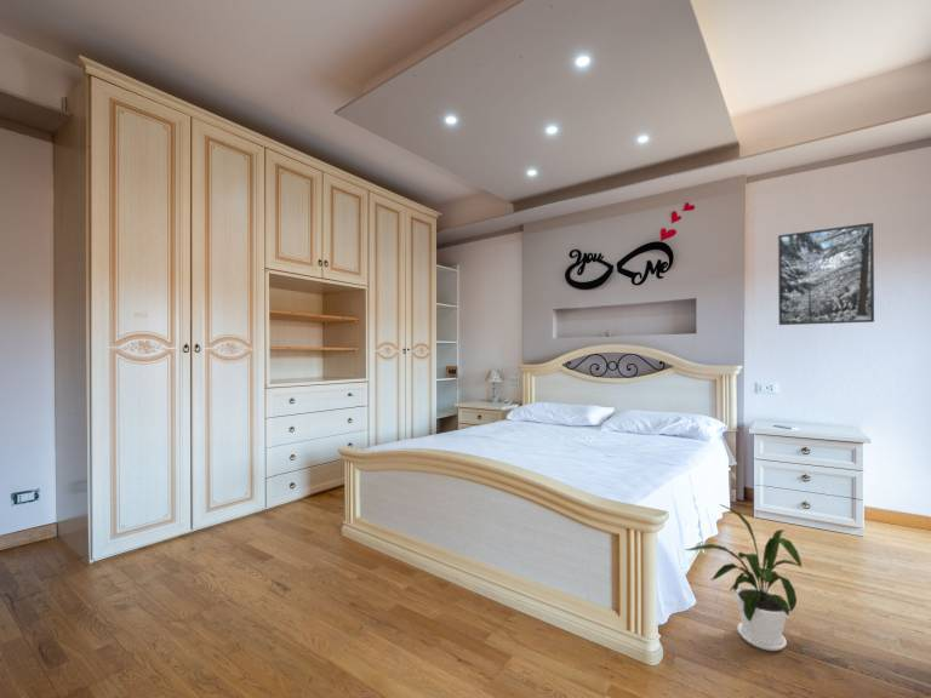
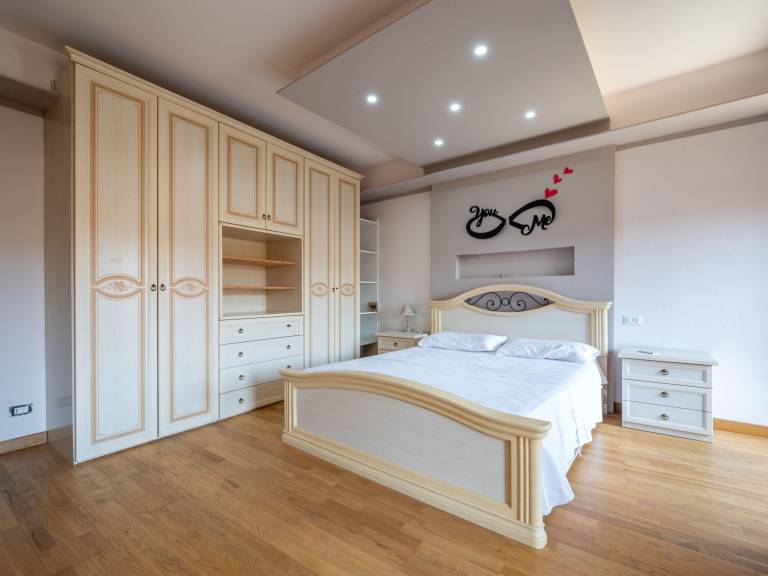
- house plant (756, 577)
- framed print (823, 276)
